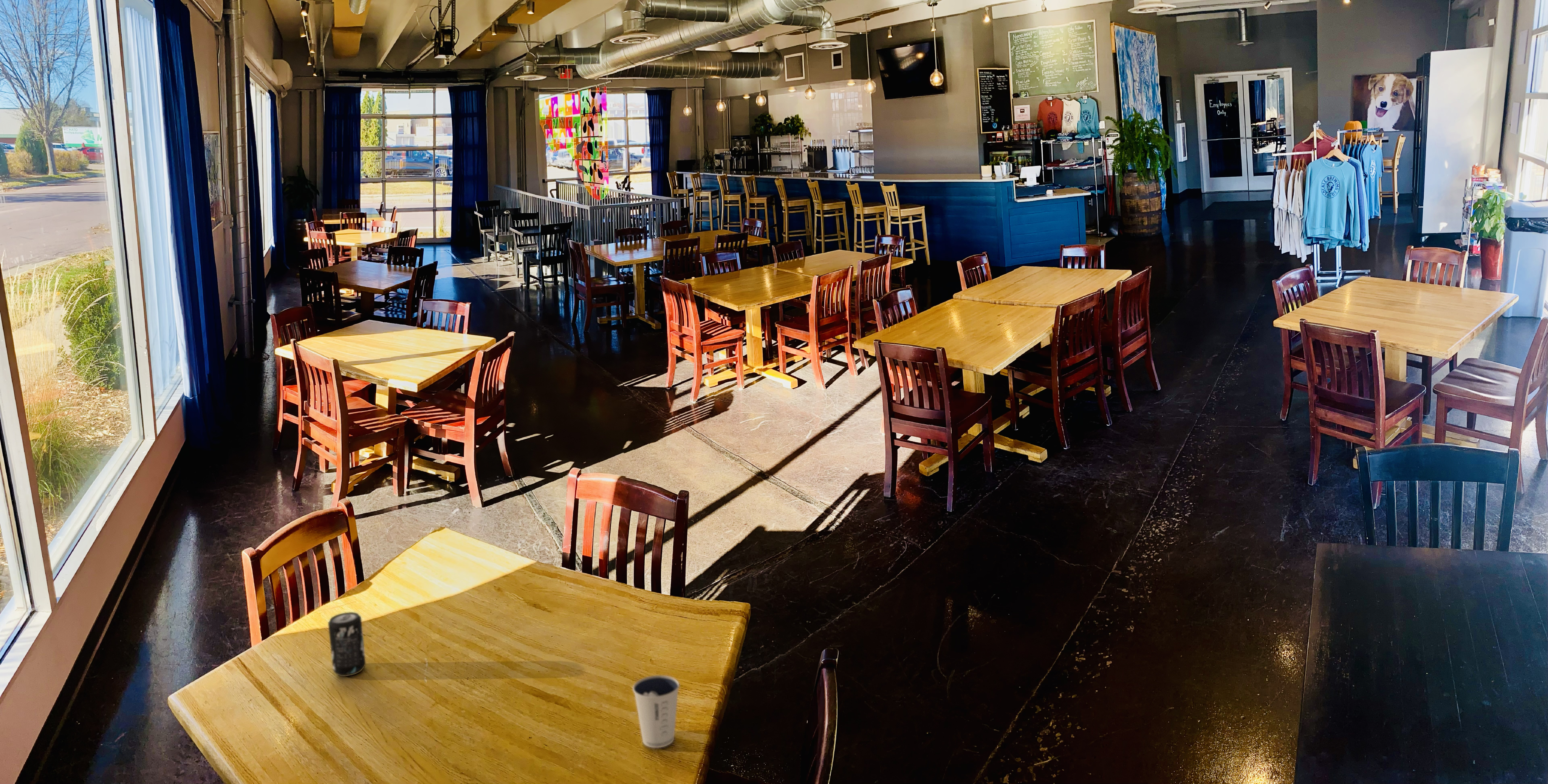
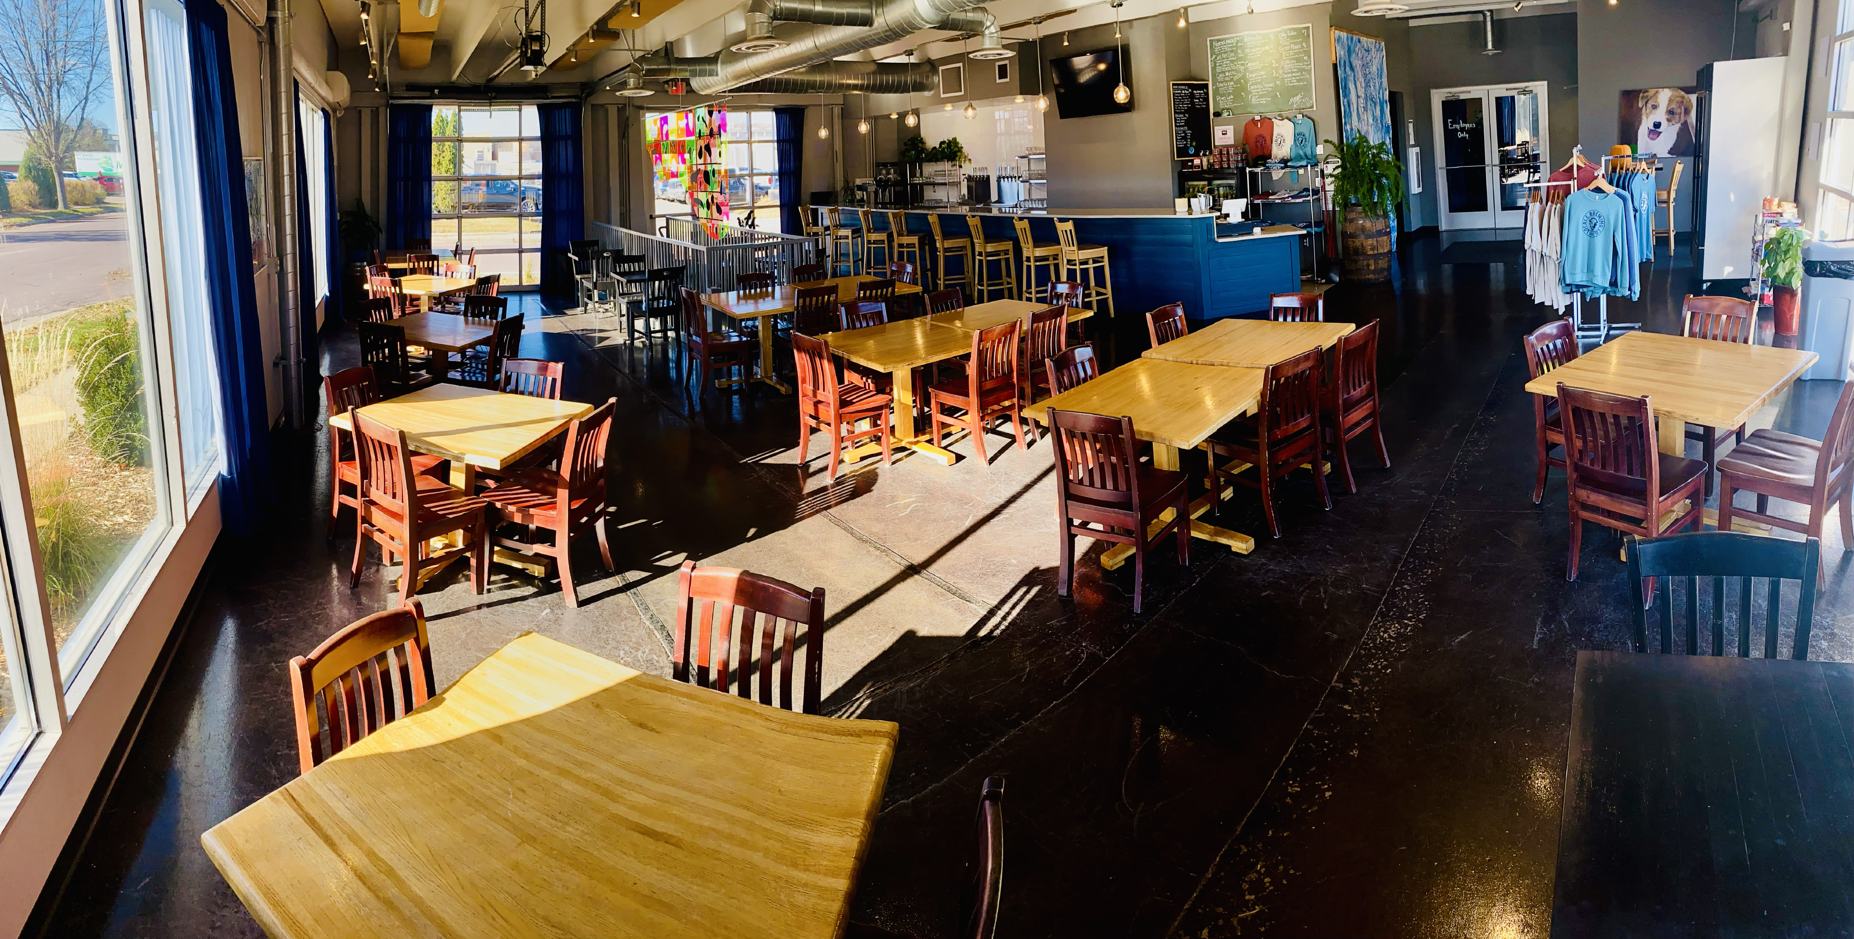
- dixie cup (657, 713)
- beverage can (347, 644)
